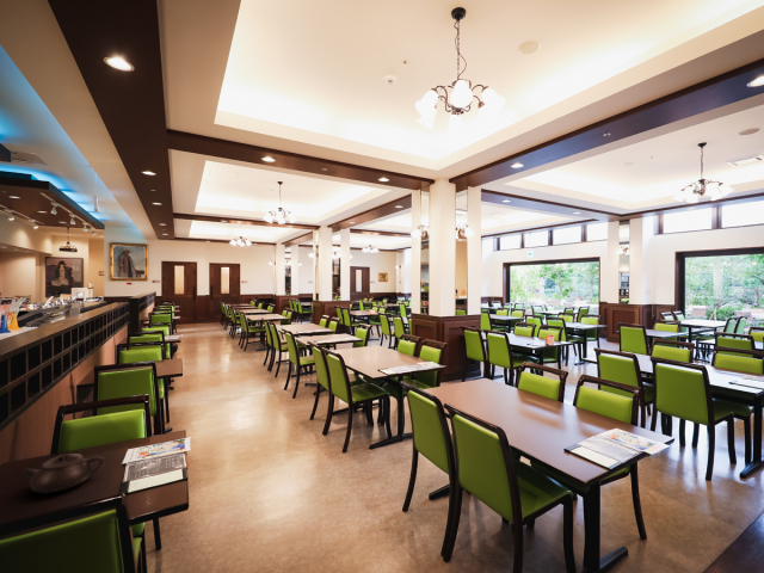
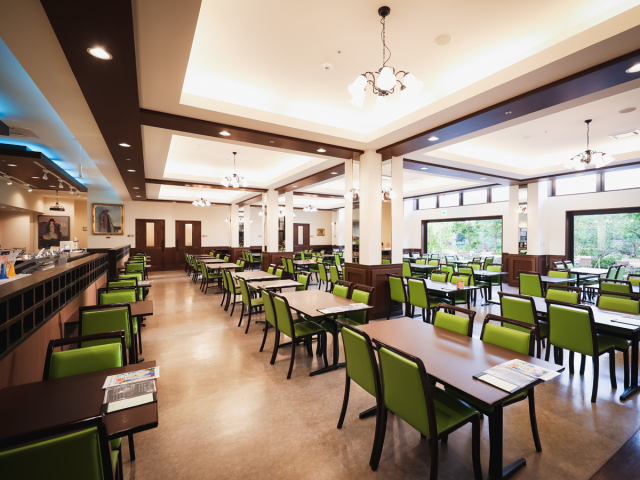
- teapot (63, 469)
